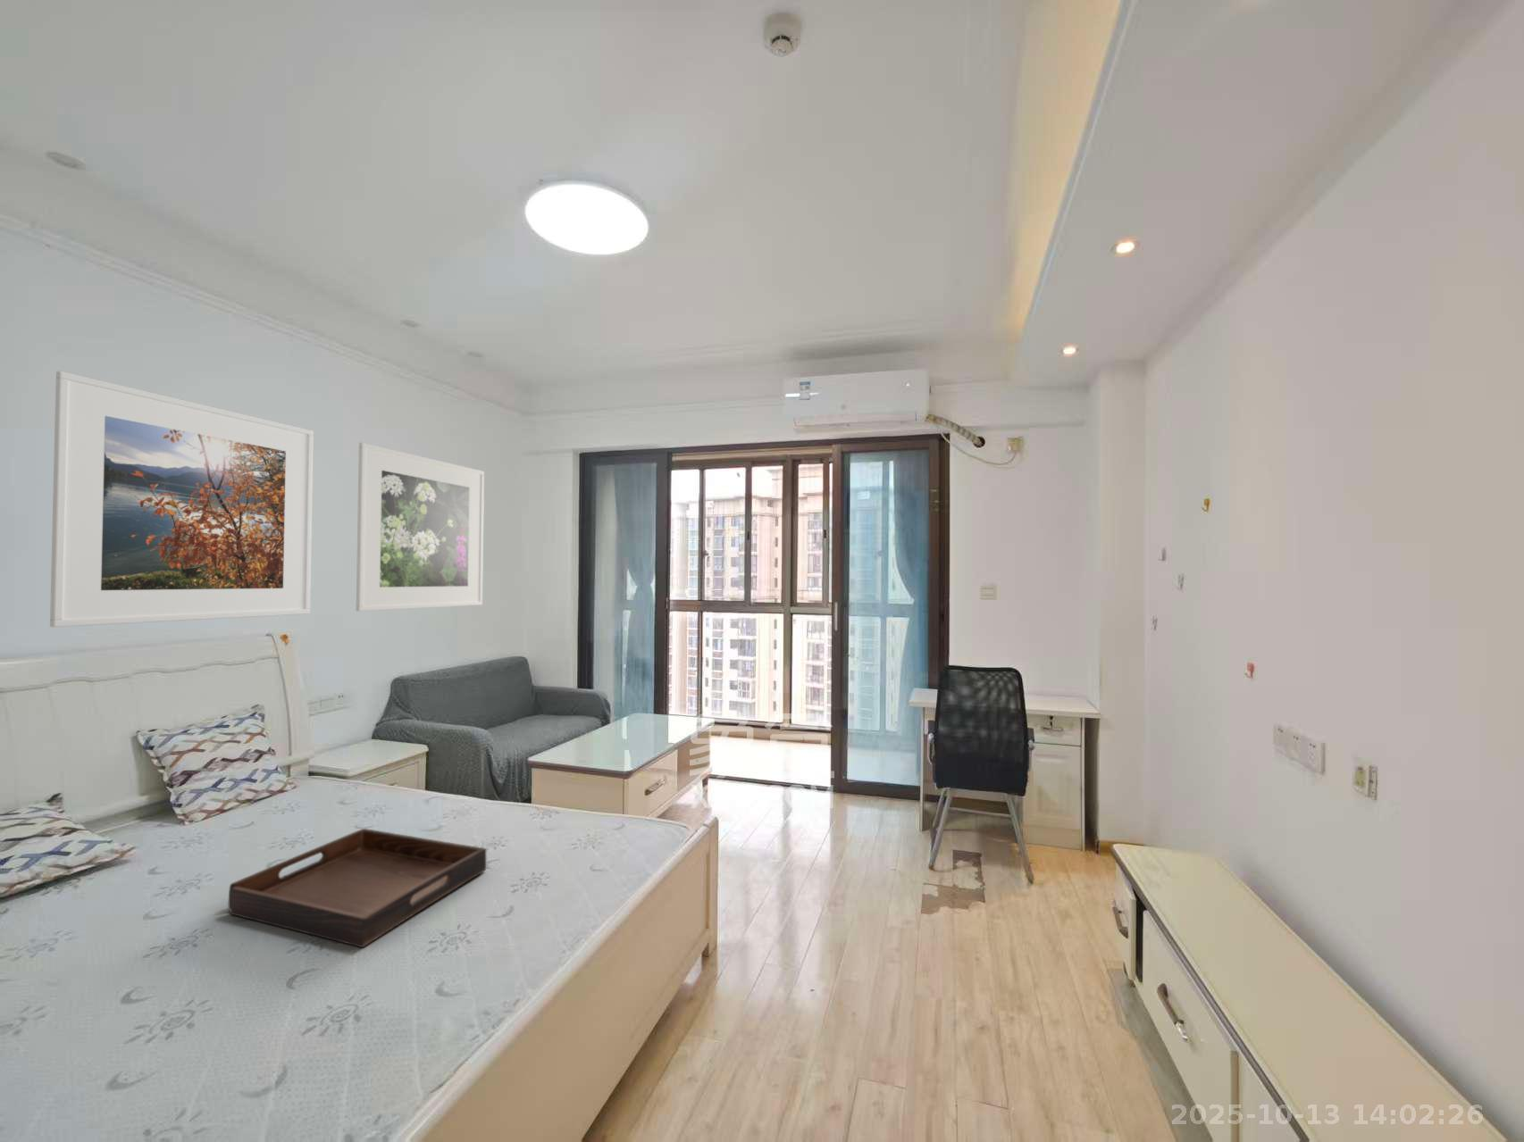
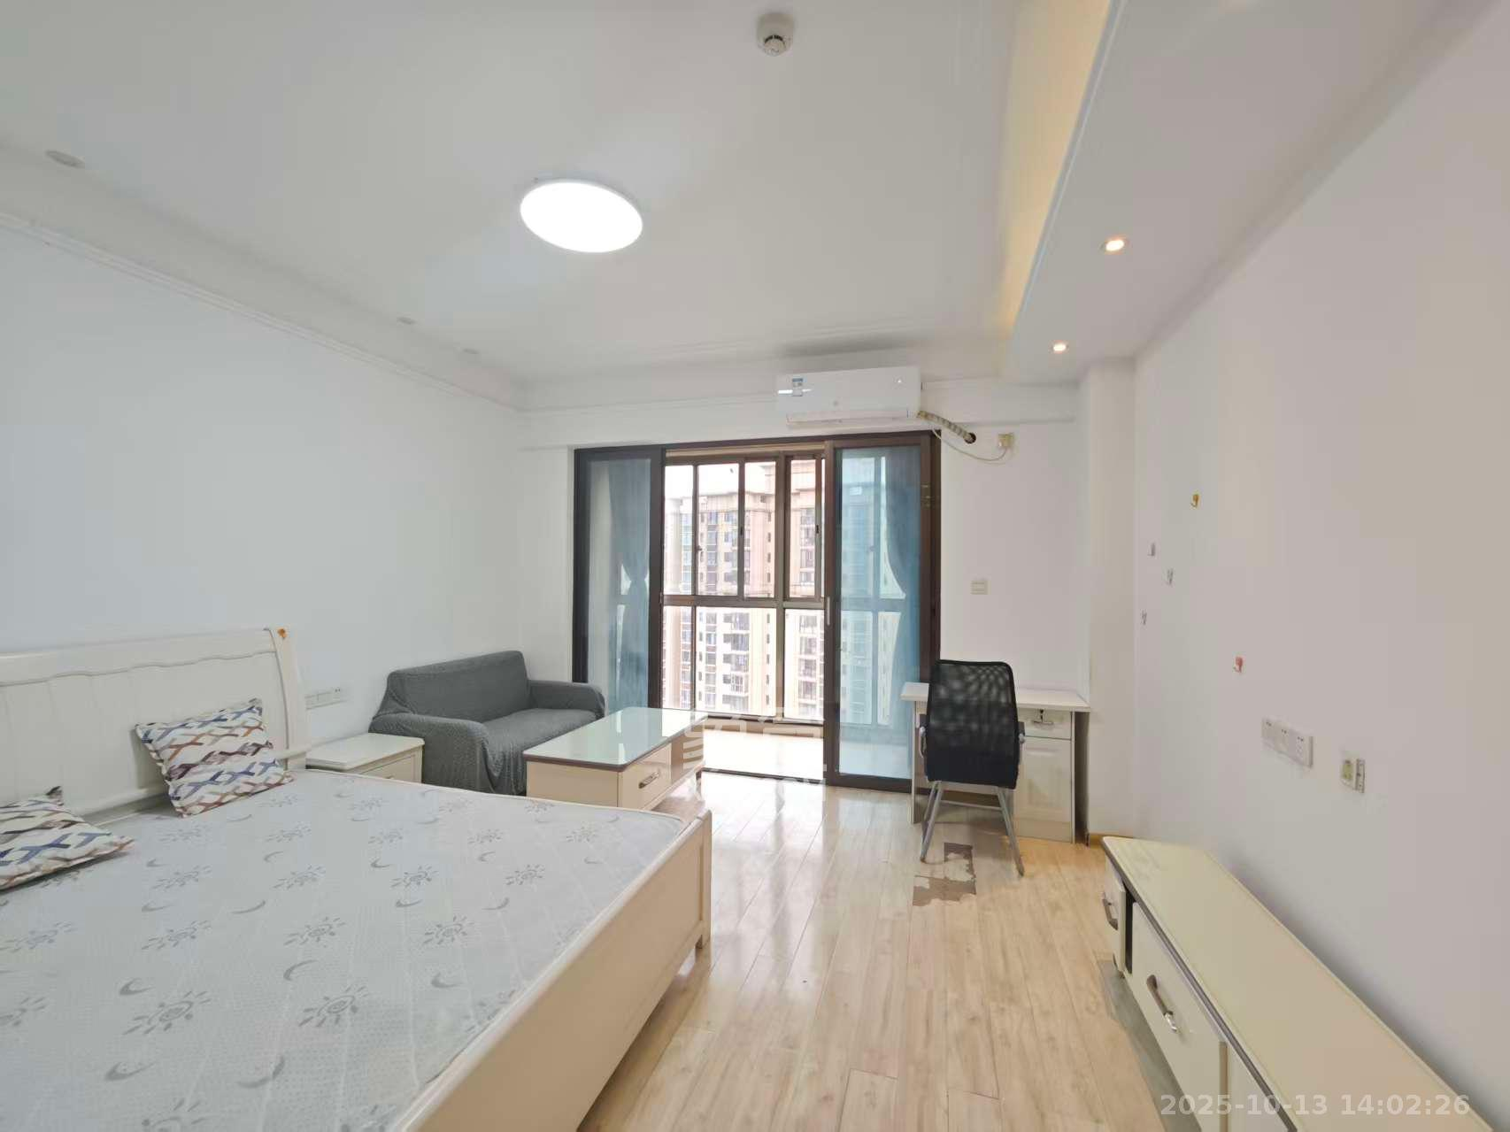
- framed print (427, 533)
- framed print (204, 512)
- serving tray (362, 878)
